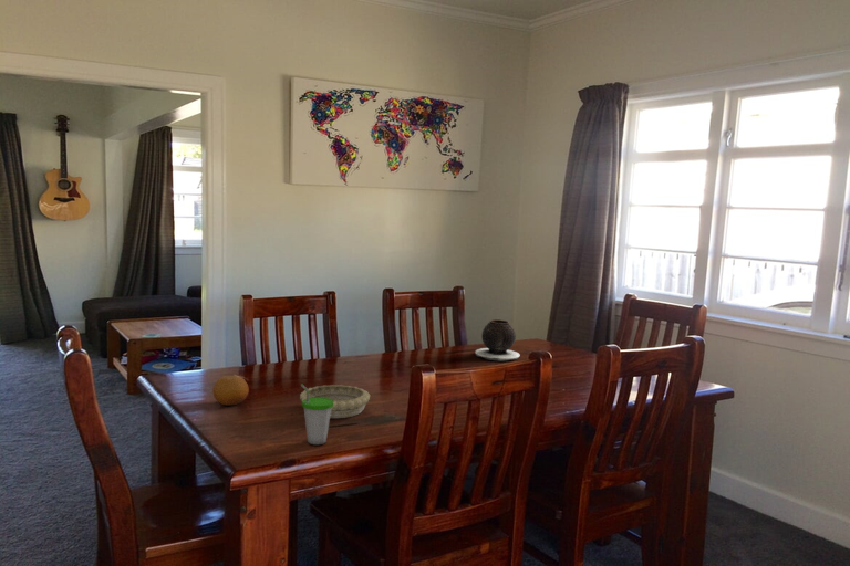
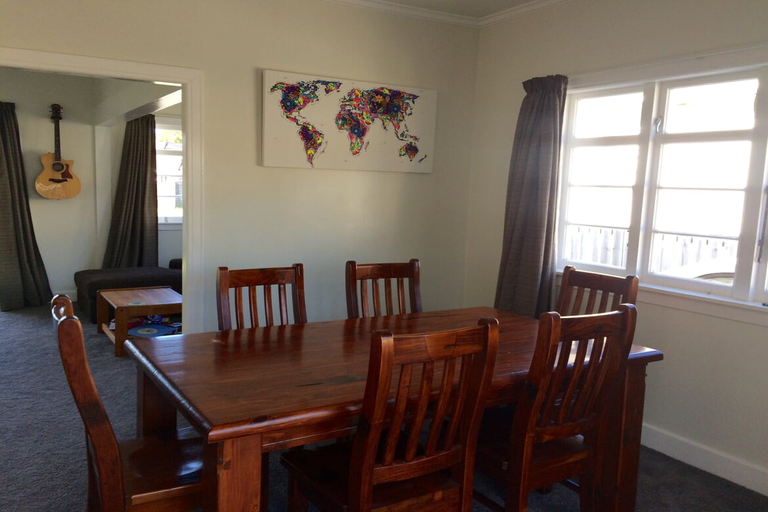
- cup (318, 412)
- fruit (230, 389)
- decorative bowl (334, 400)
- vase (498, 338)
